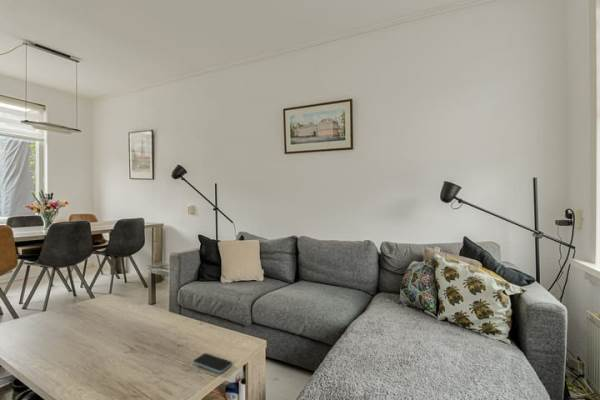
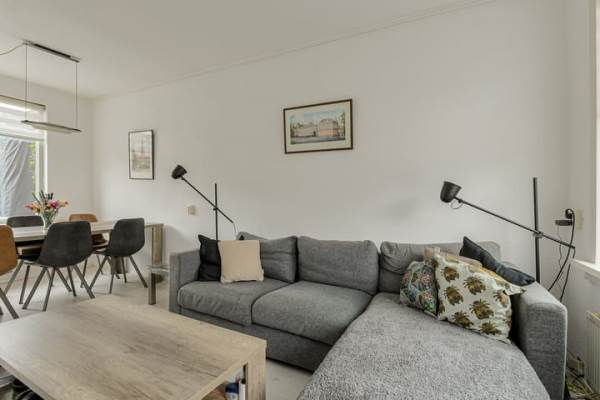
- smartphone (212, 362)
